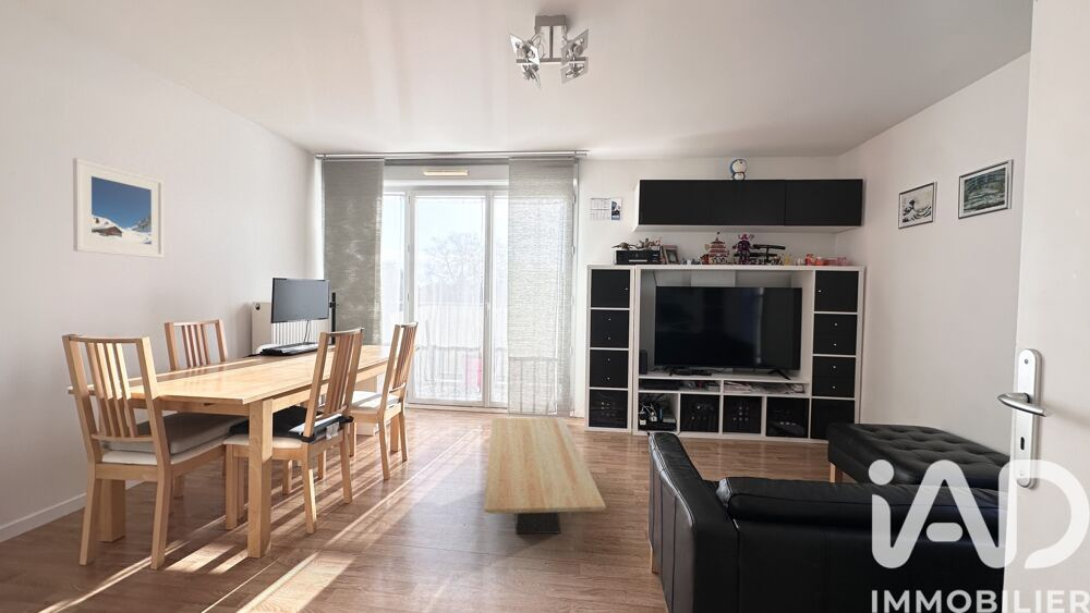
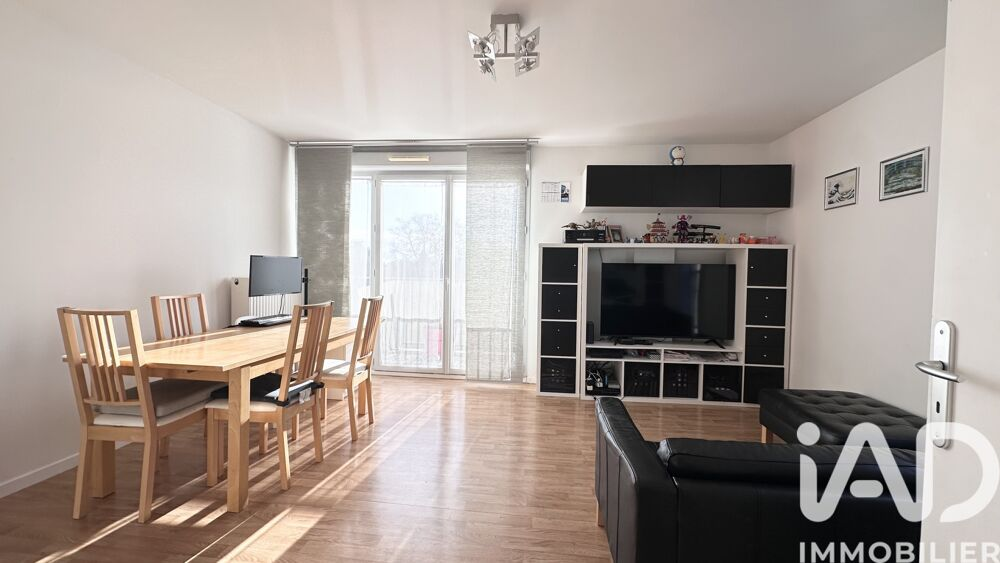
- coffee table (534, 476)
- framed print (122, 212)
